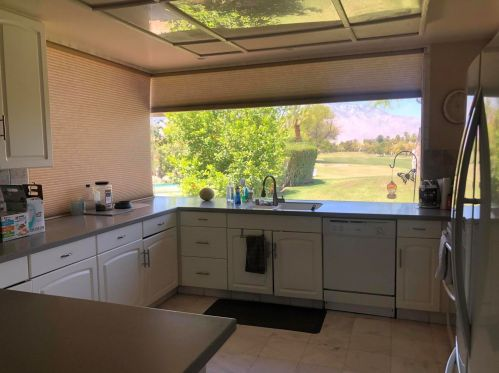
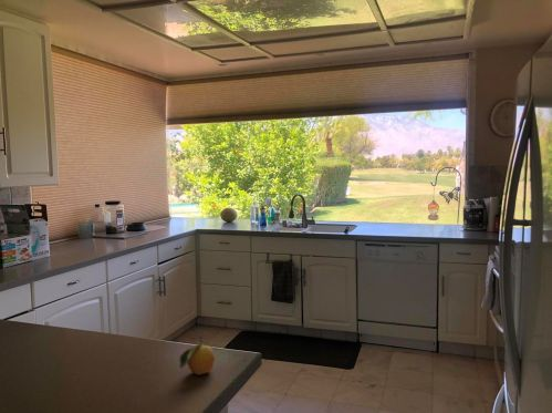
+ fruit (194, 357)
